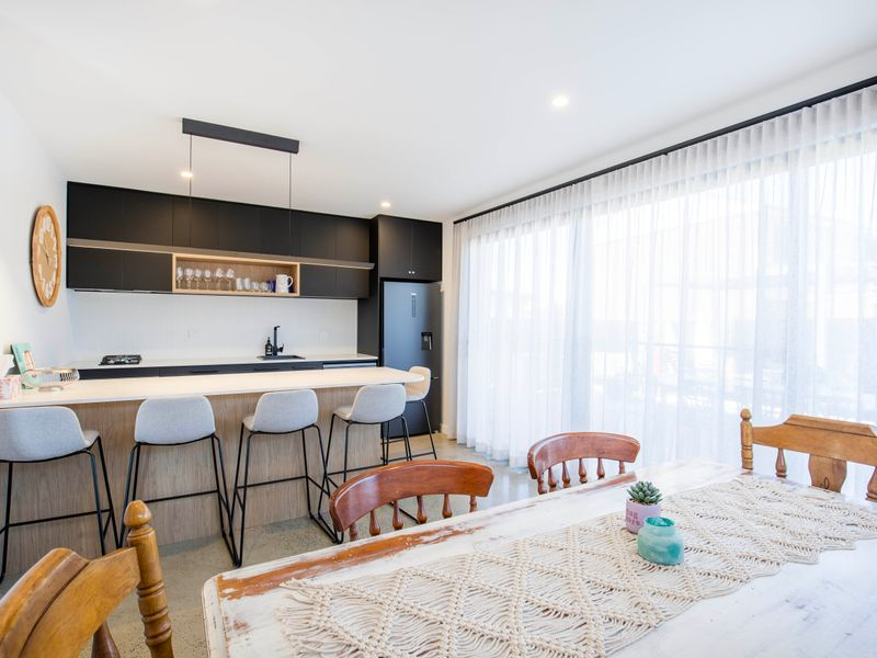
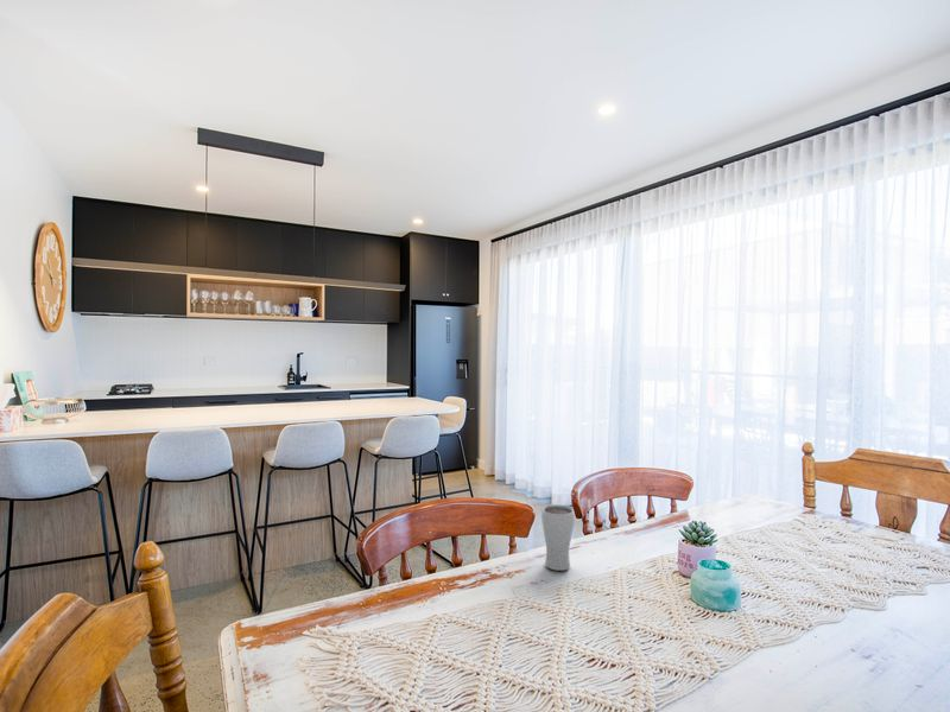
+ drinking glass (557, 538)
